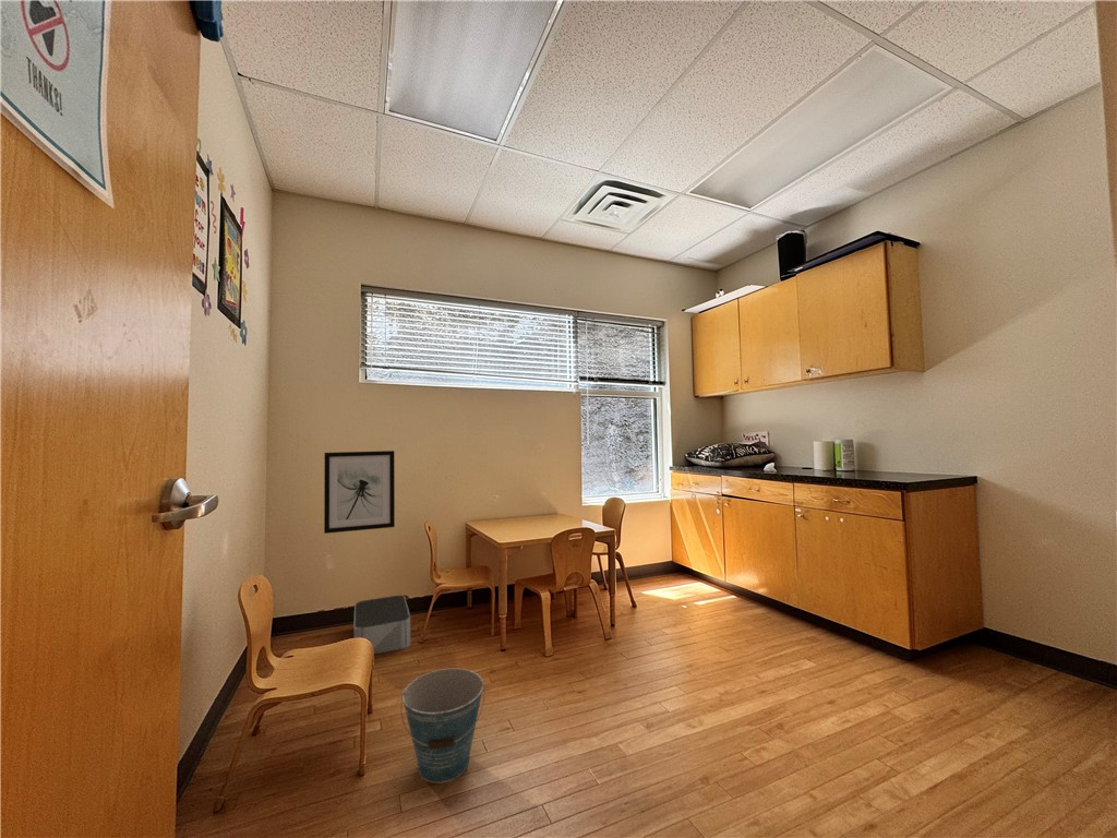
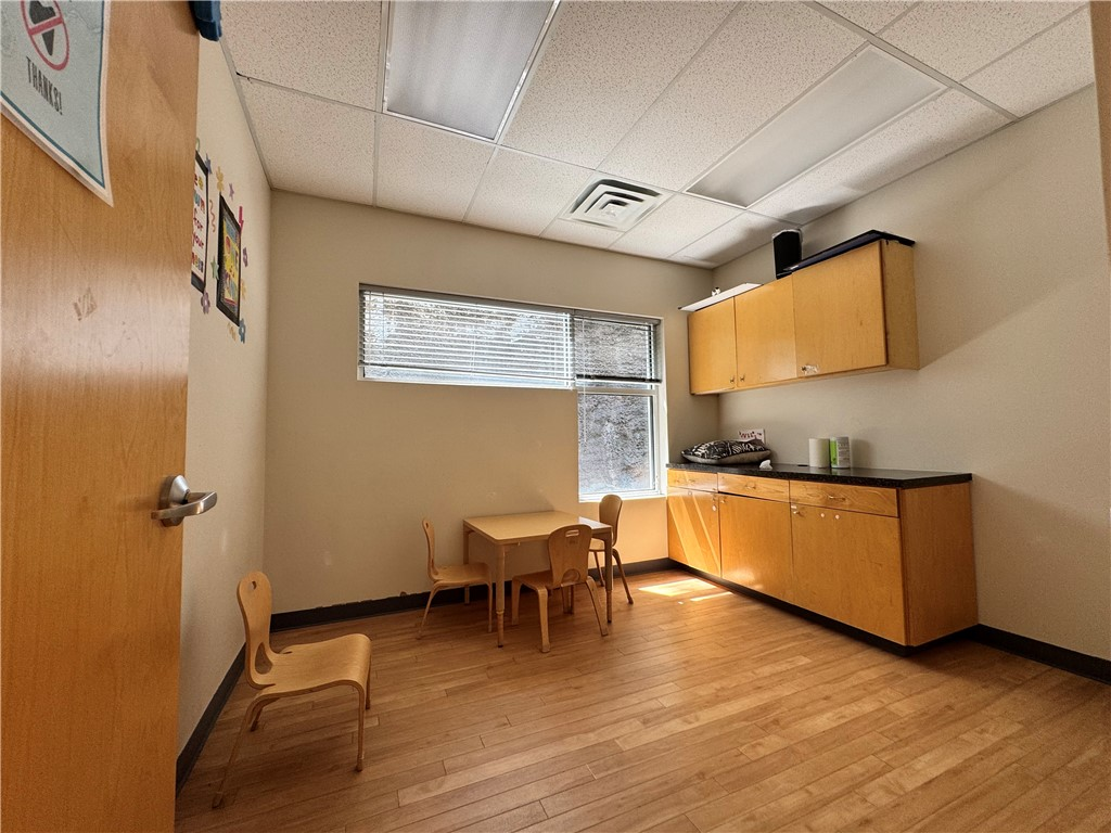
- wall art (360, 490)
- bucket (444, 723)
- storage bin (381, 623)
